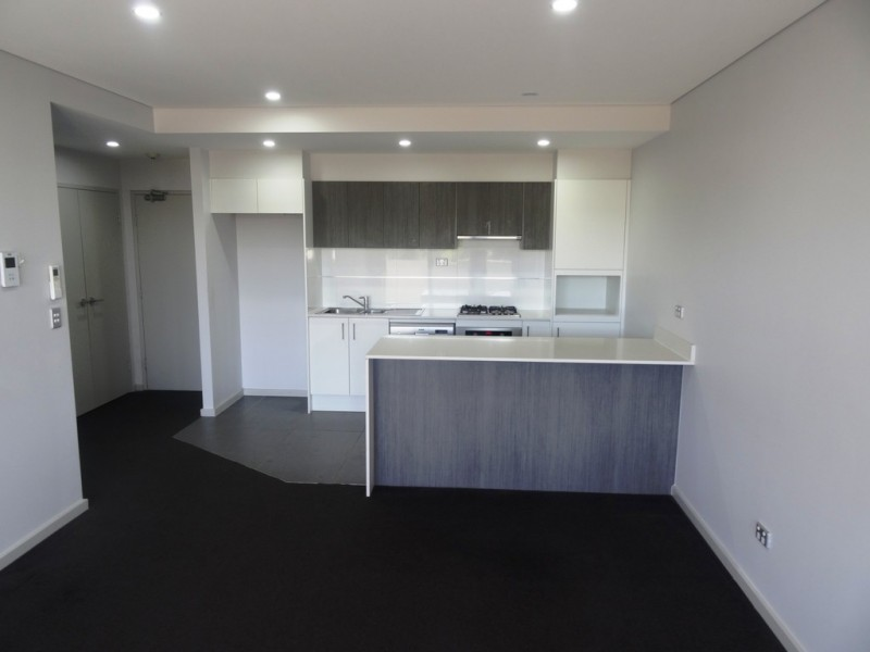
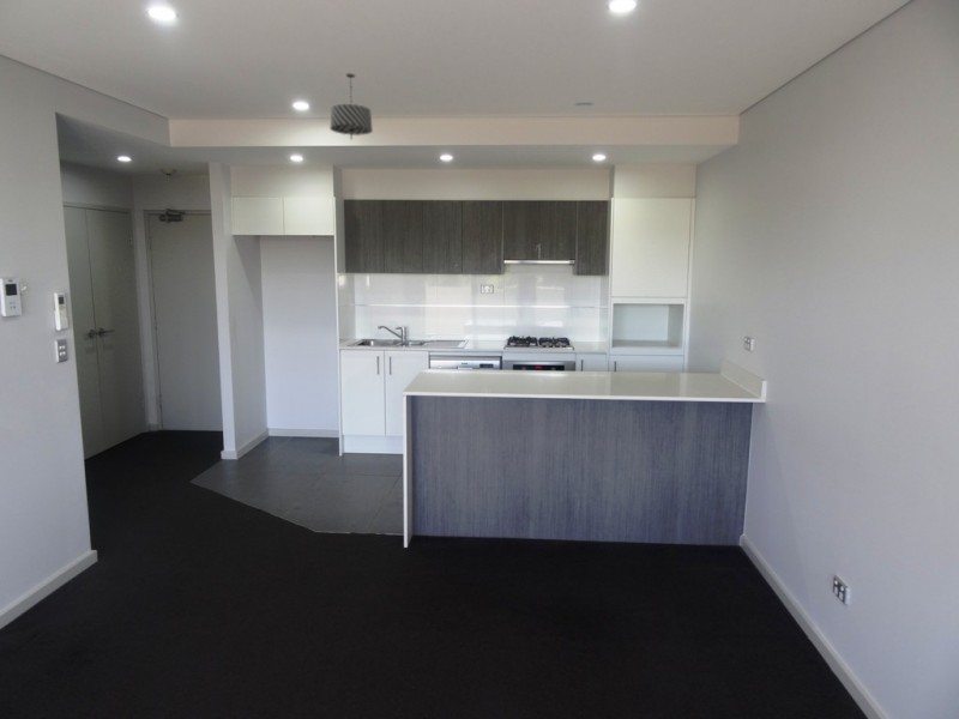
+ pendant light (350, 107)
